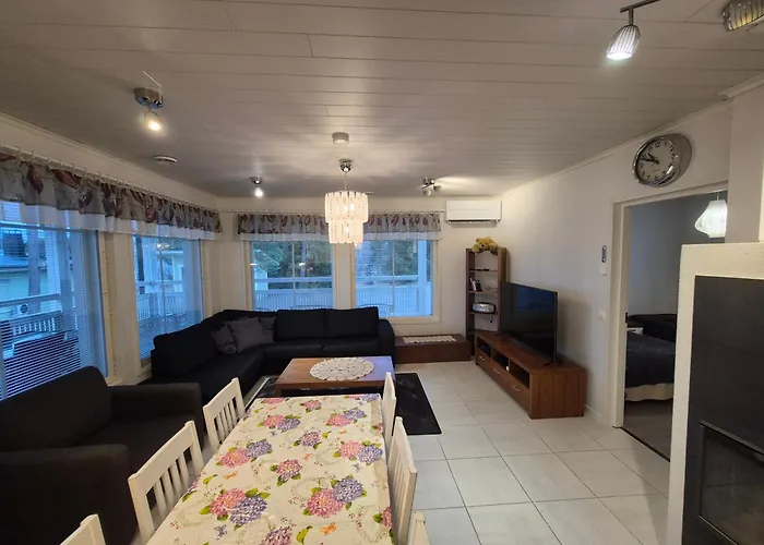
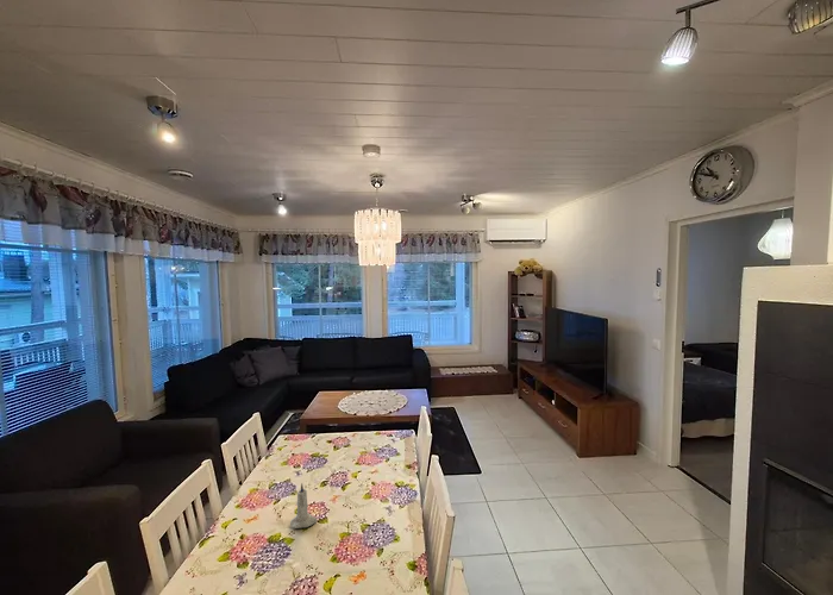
+ candle (303, 502)
